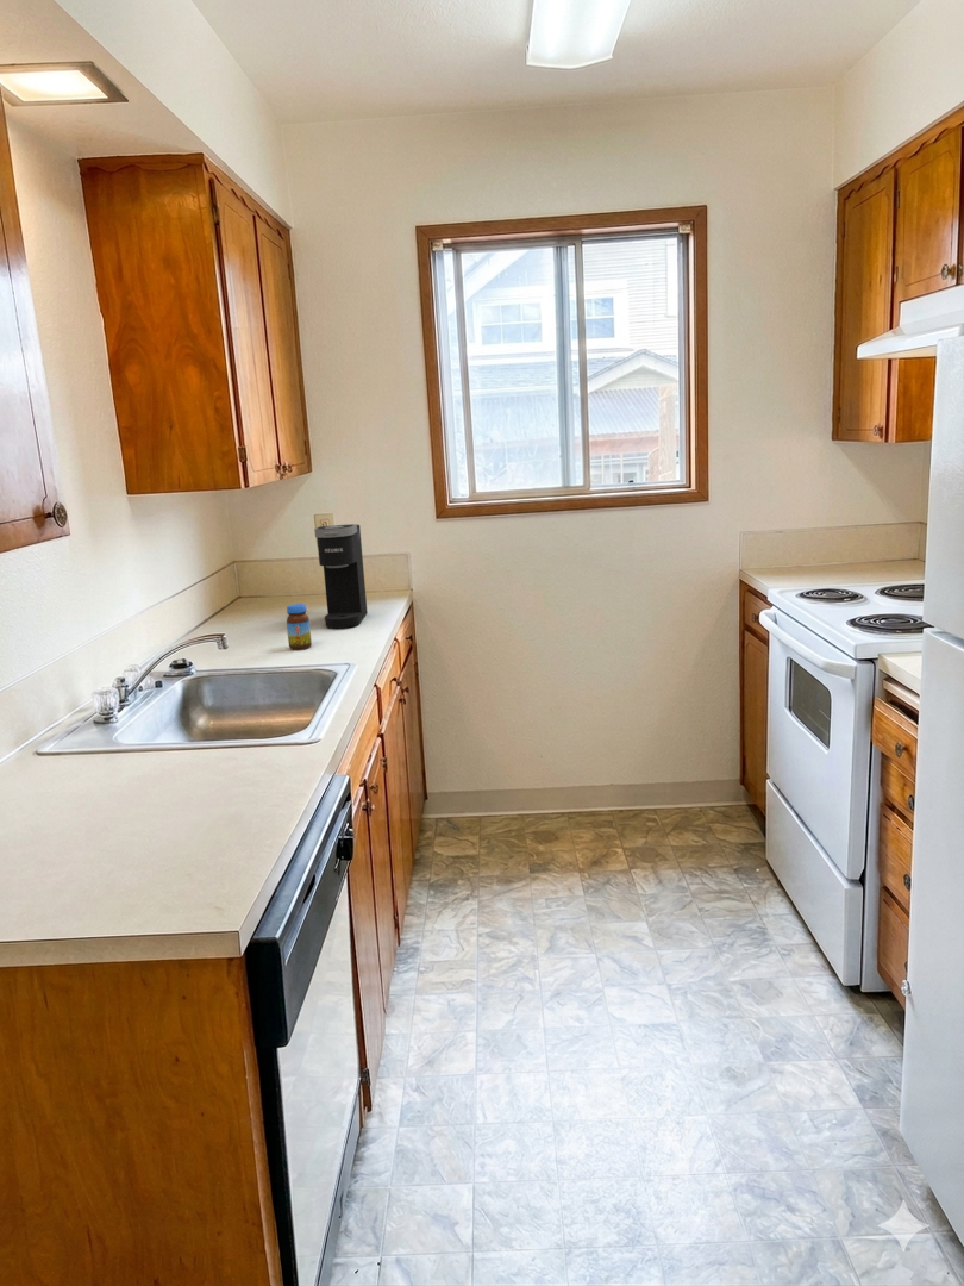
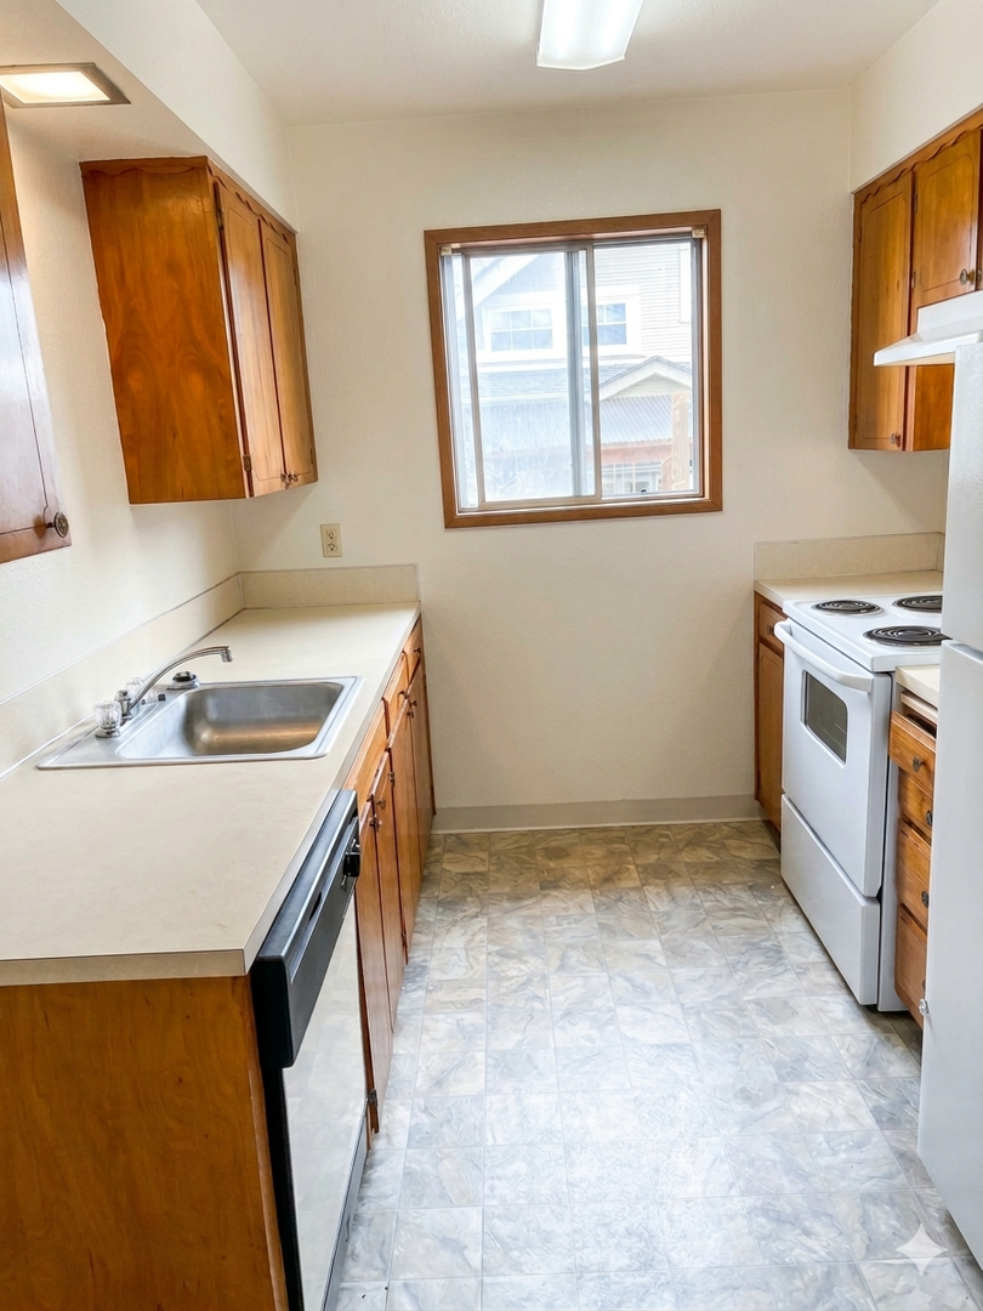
- coffee maker (342, 573)
- jar (298, 625)
